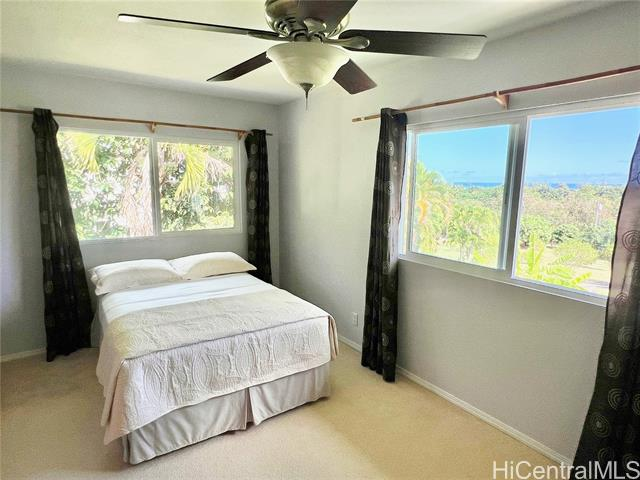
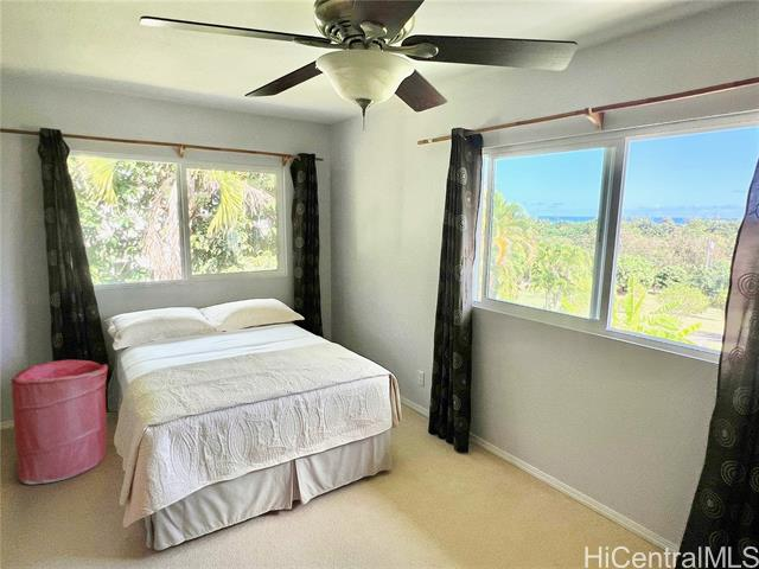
+ laundry hamper (63, 415)
